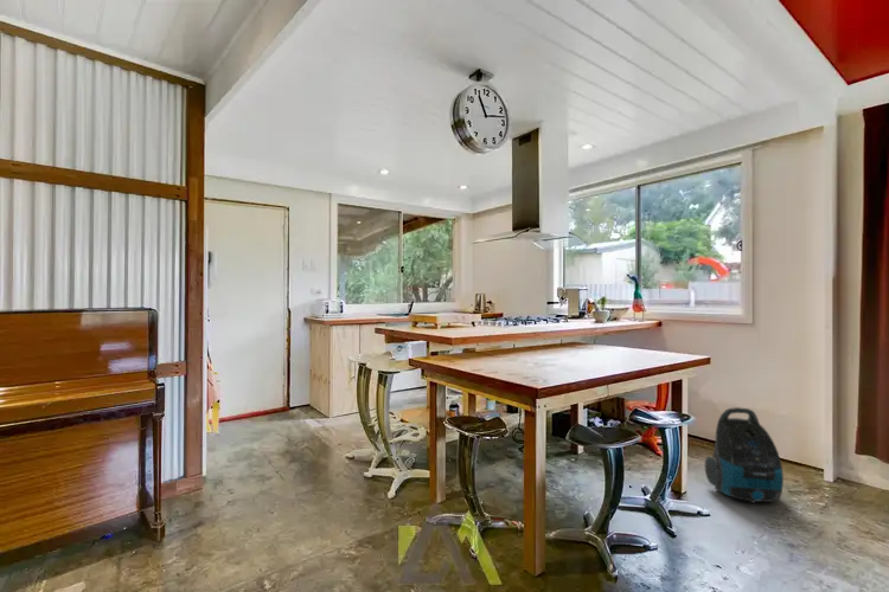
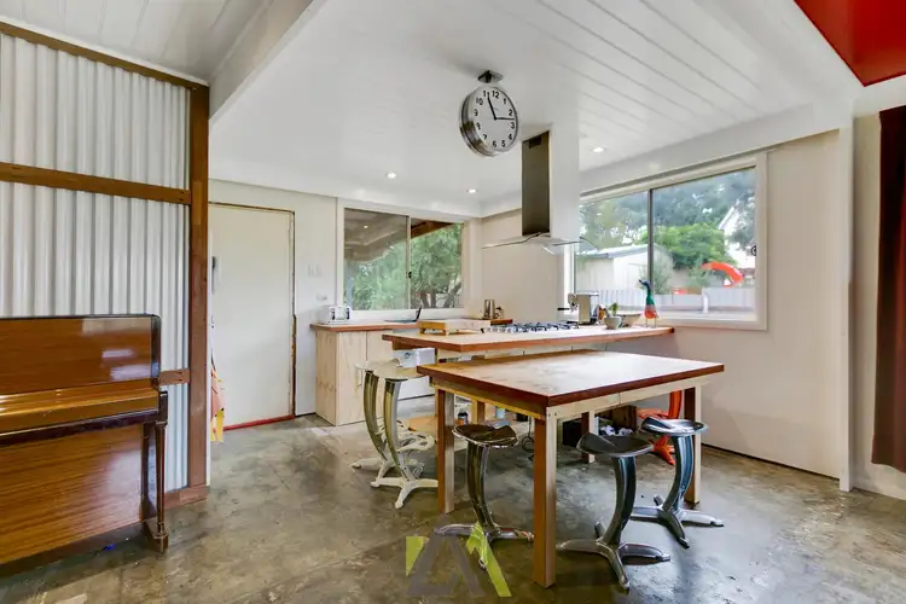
- vacuum cleaner (743, 452)
